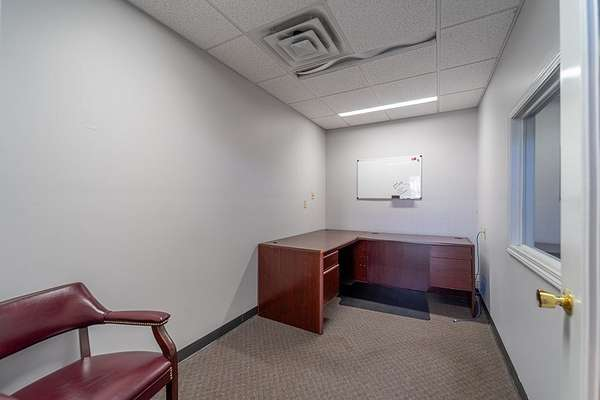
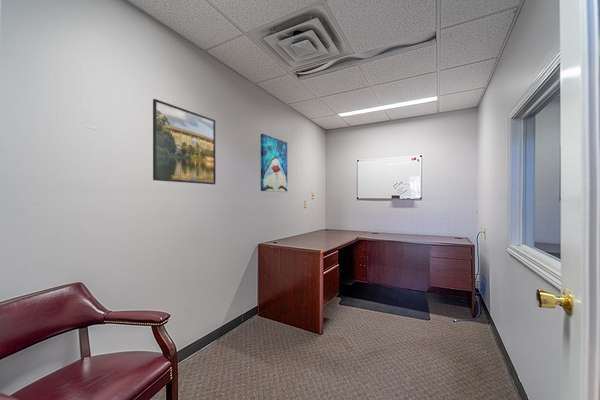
+ wall art (274, 165)
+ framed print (187, 146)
